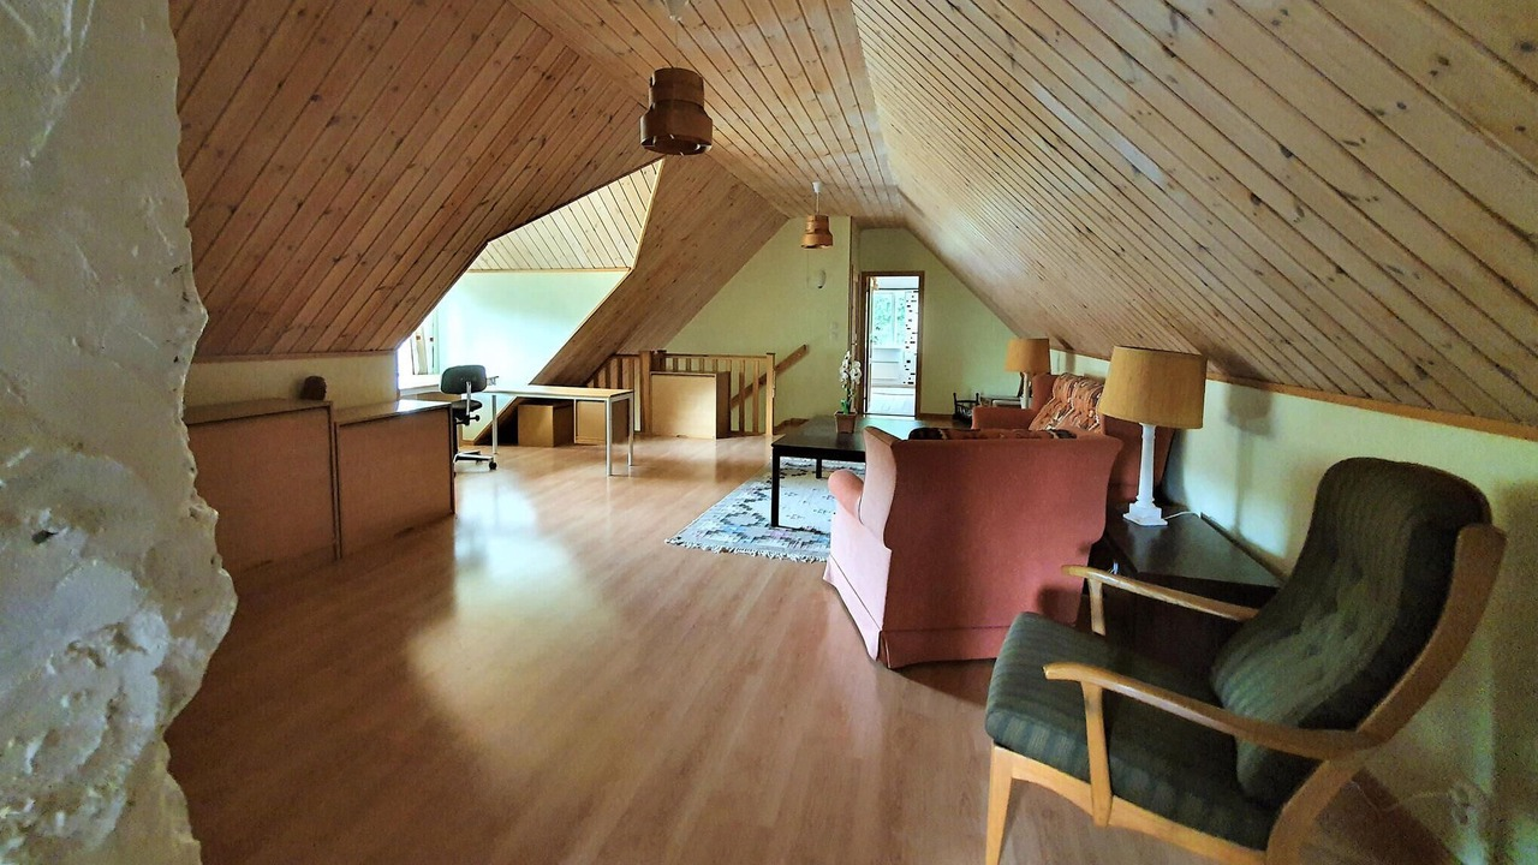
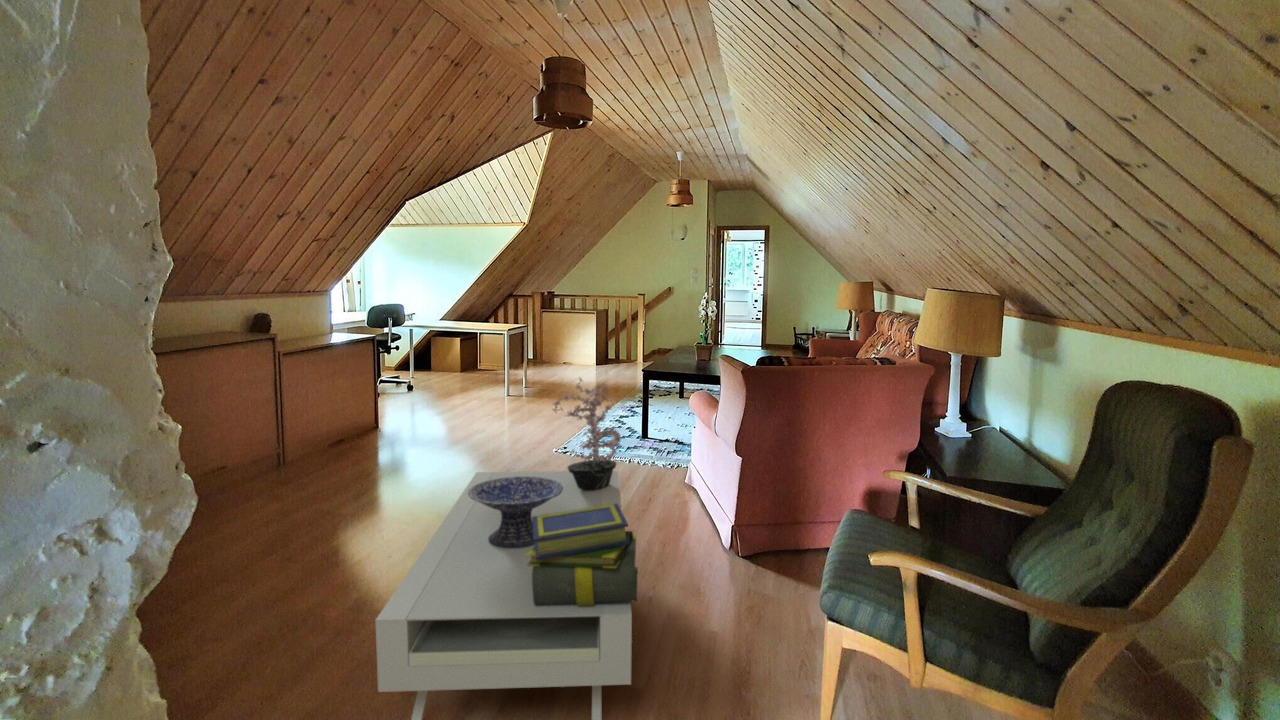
+ stack of books (583, 552)
+ decorative bowl (516, 512)
+ coffee table (531, 579)
+ potted plant (588, 436)
